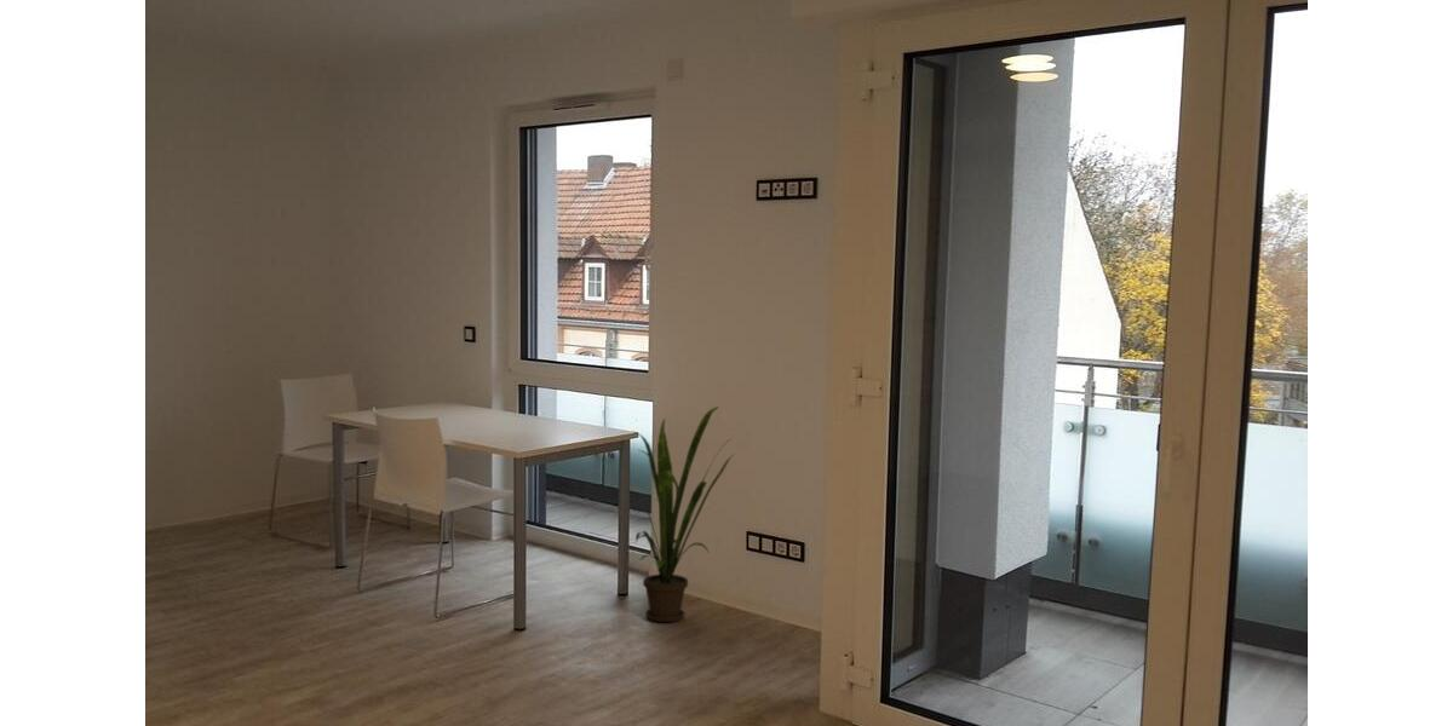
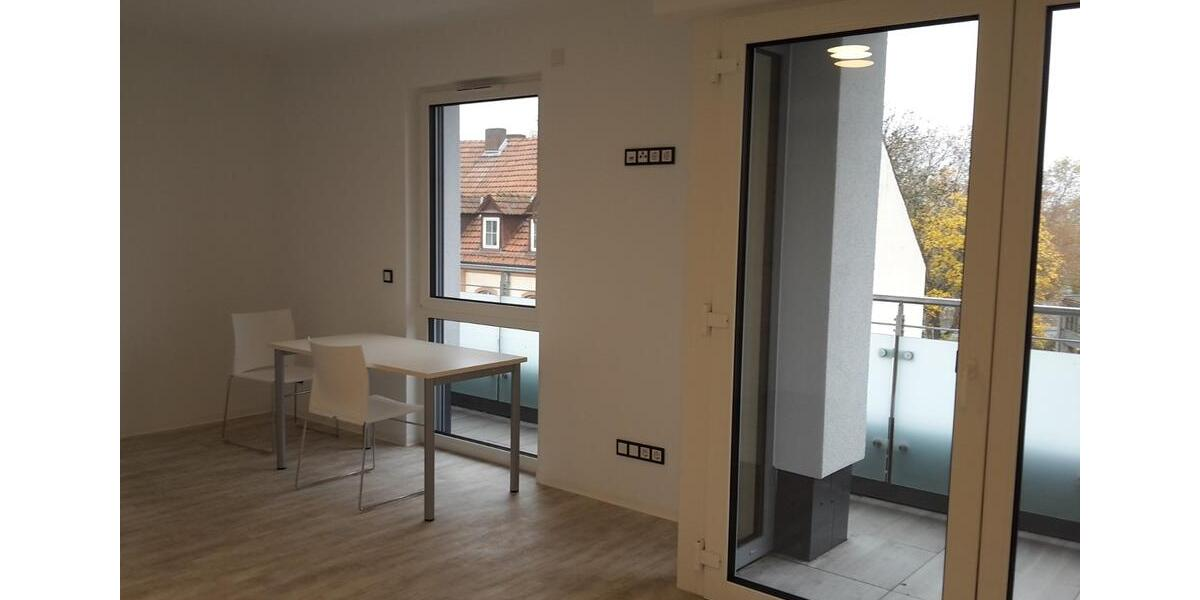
- house plant (671, 512)
